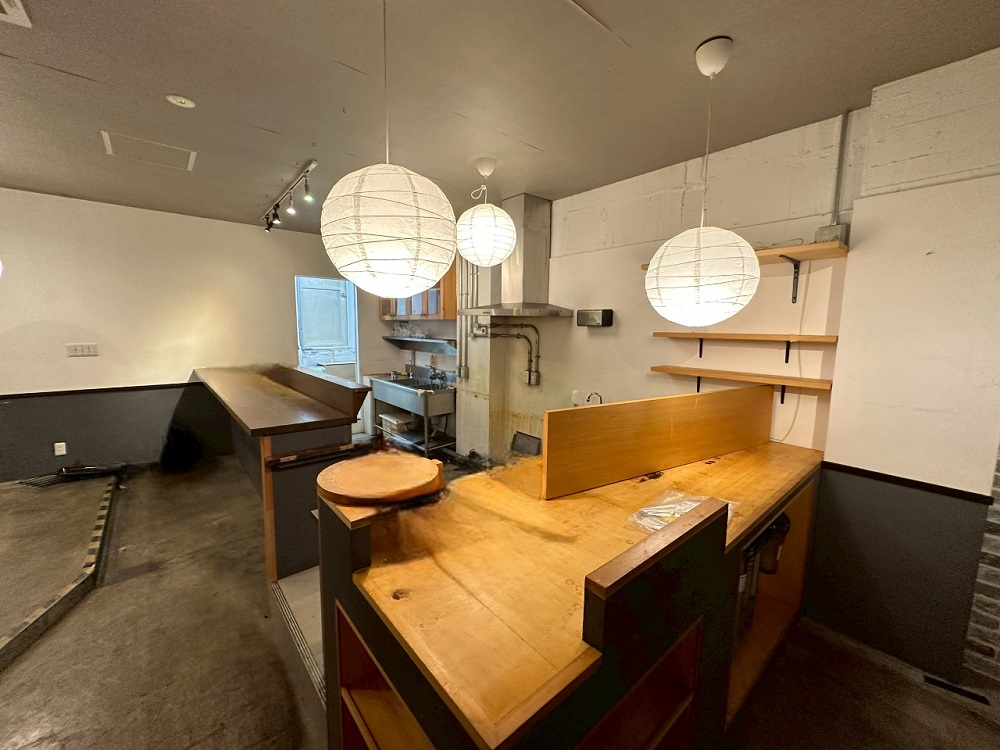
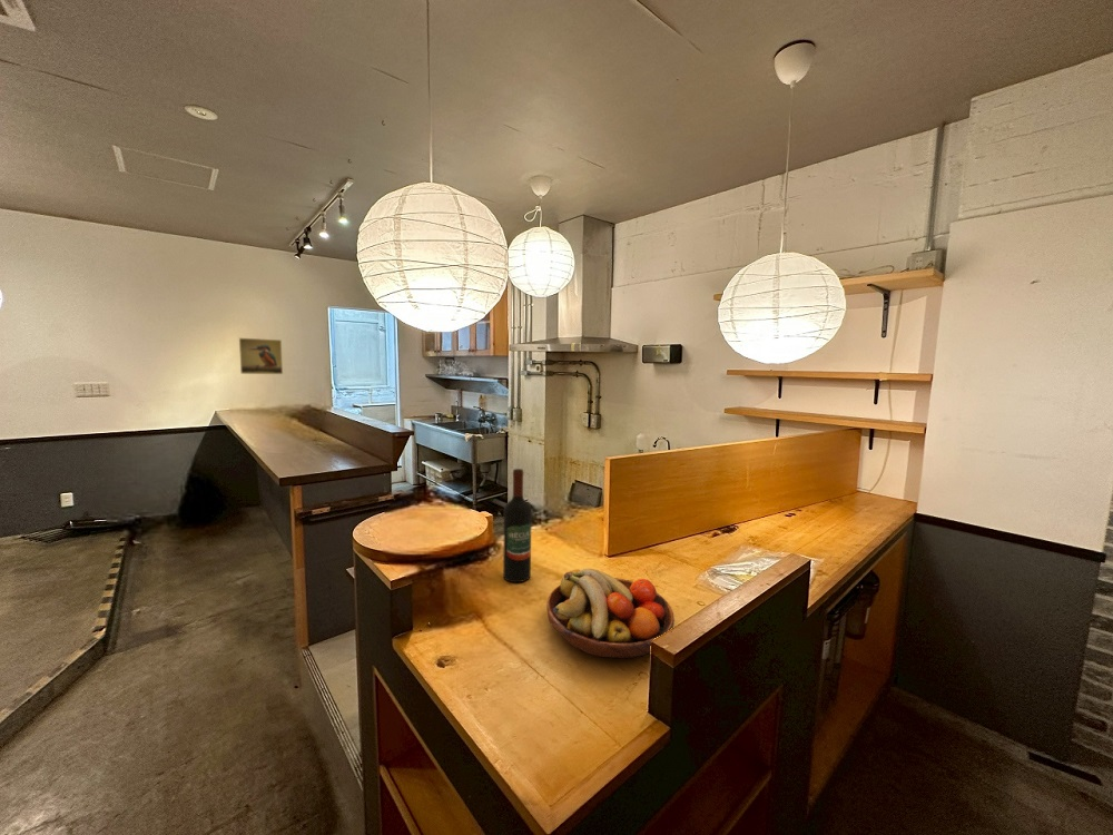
+ fruit bowl (609, 601)
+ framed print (260, 356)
+ wine bottle (518, 523)
